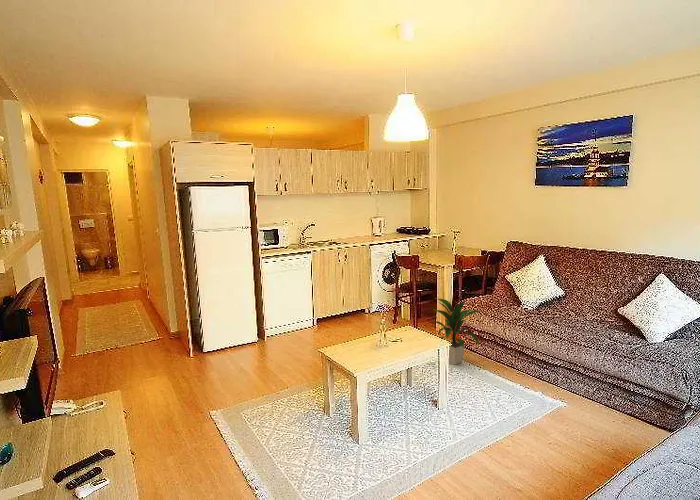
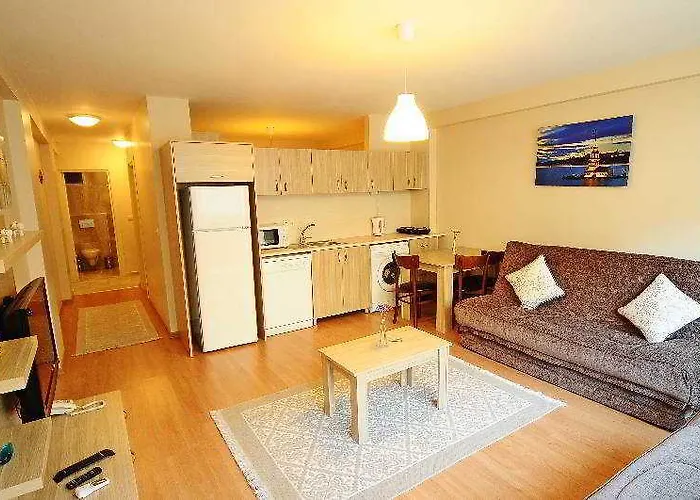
- indoor plant (452, 329)
